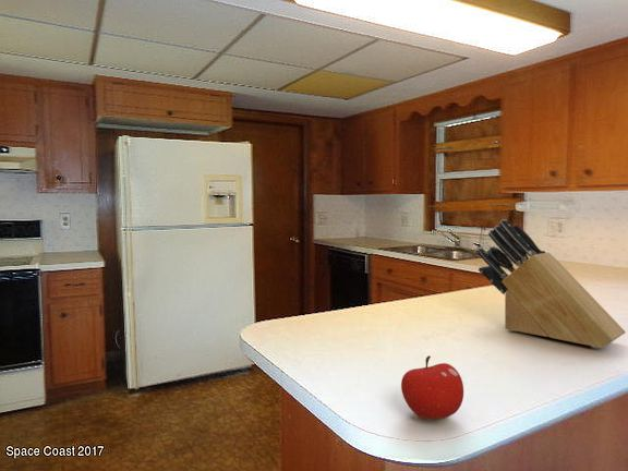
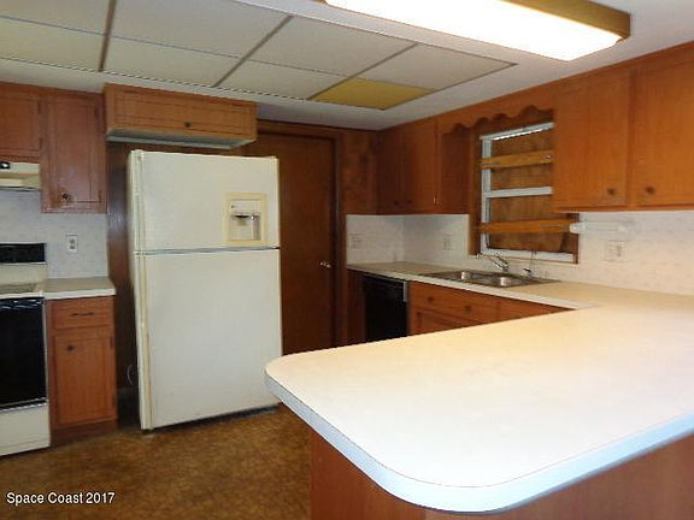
- knife block (545, 277)
- fruit (432, 388)
